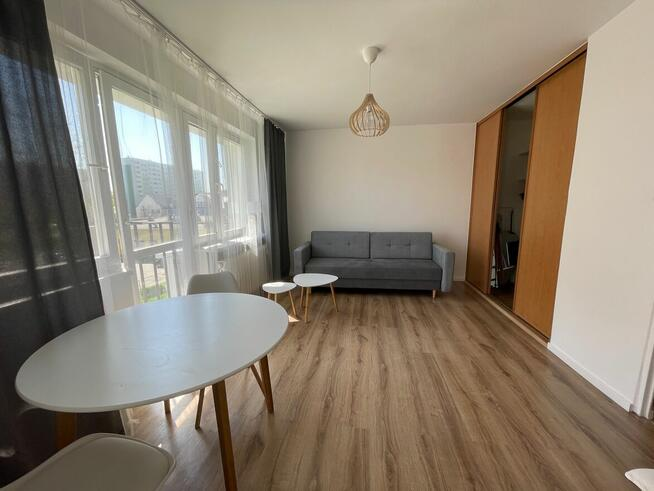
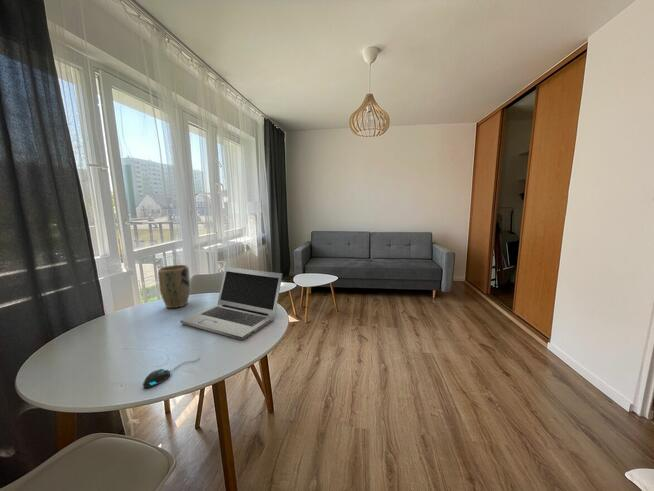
+ plant pot (175, 286)
+ mouse (173, 369)
+ laptop (232, 297)
